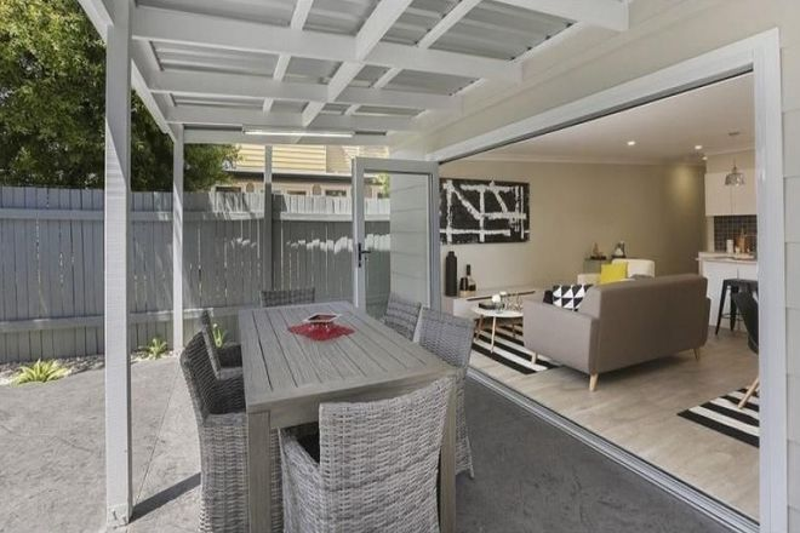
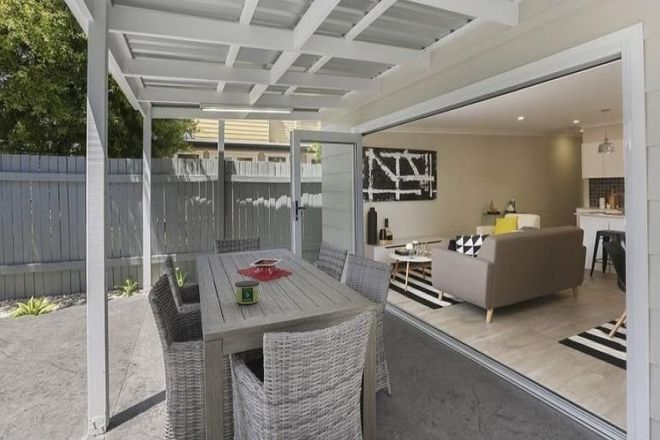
+ candle (247, 292)
